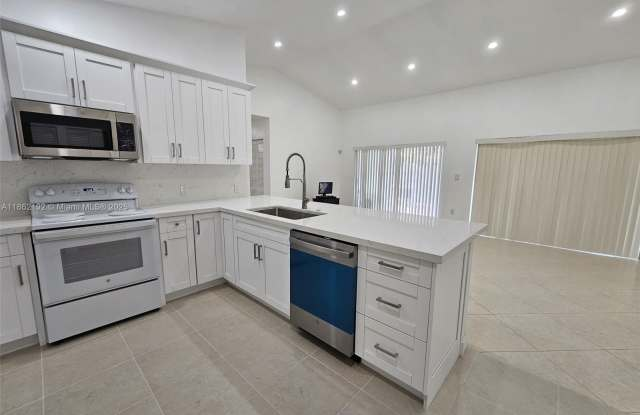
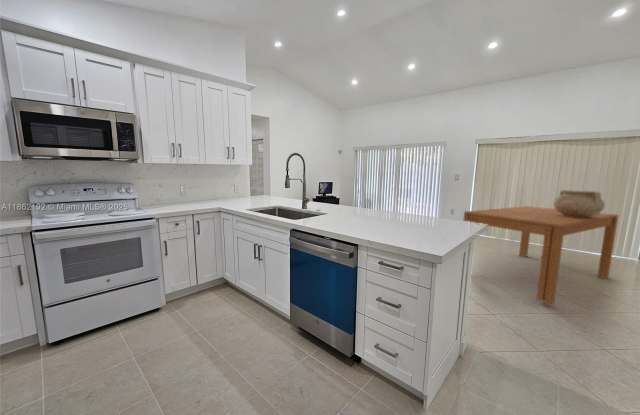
+ ceramic pot (577, 203)
+ dining table (543, 244)
